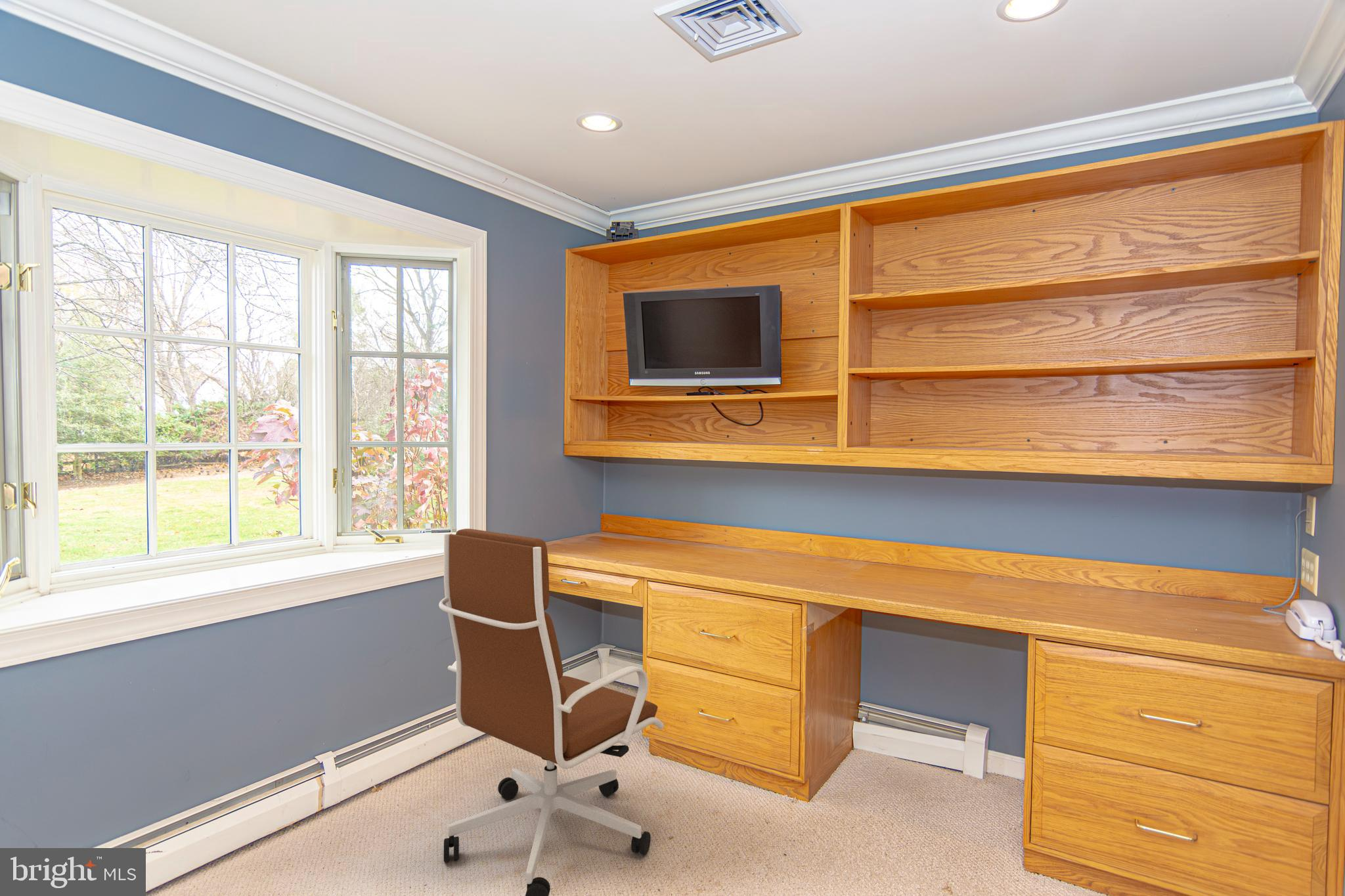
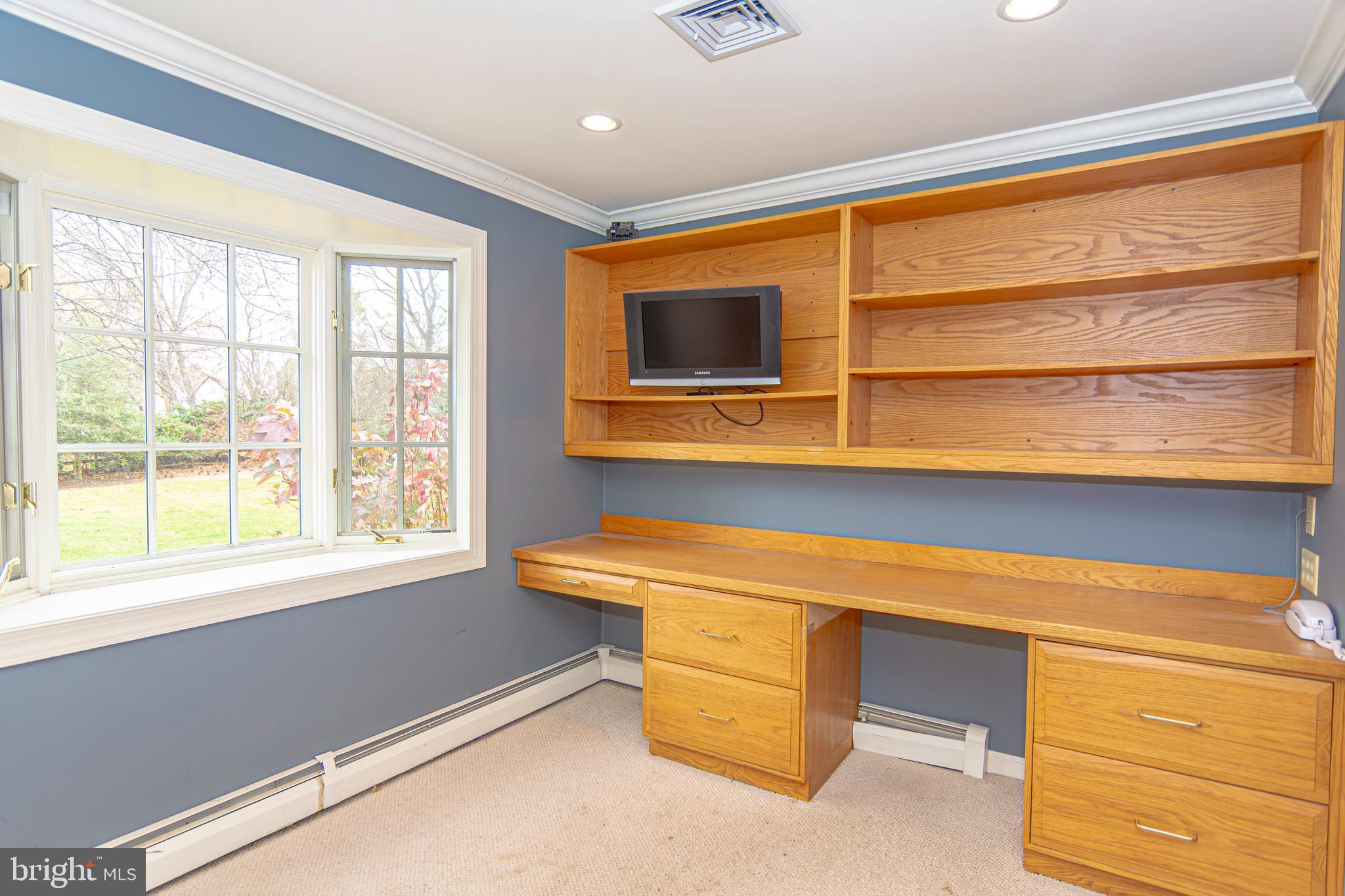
- office chair (557, 679)
